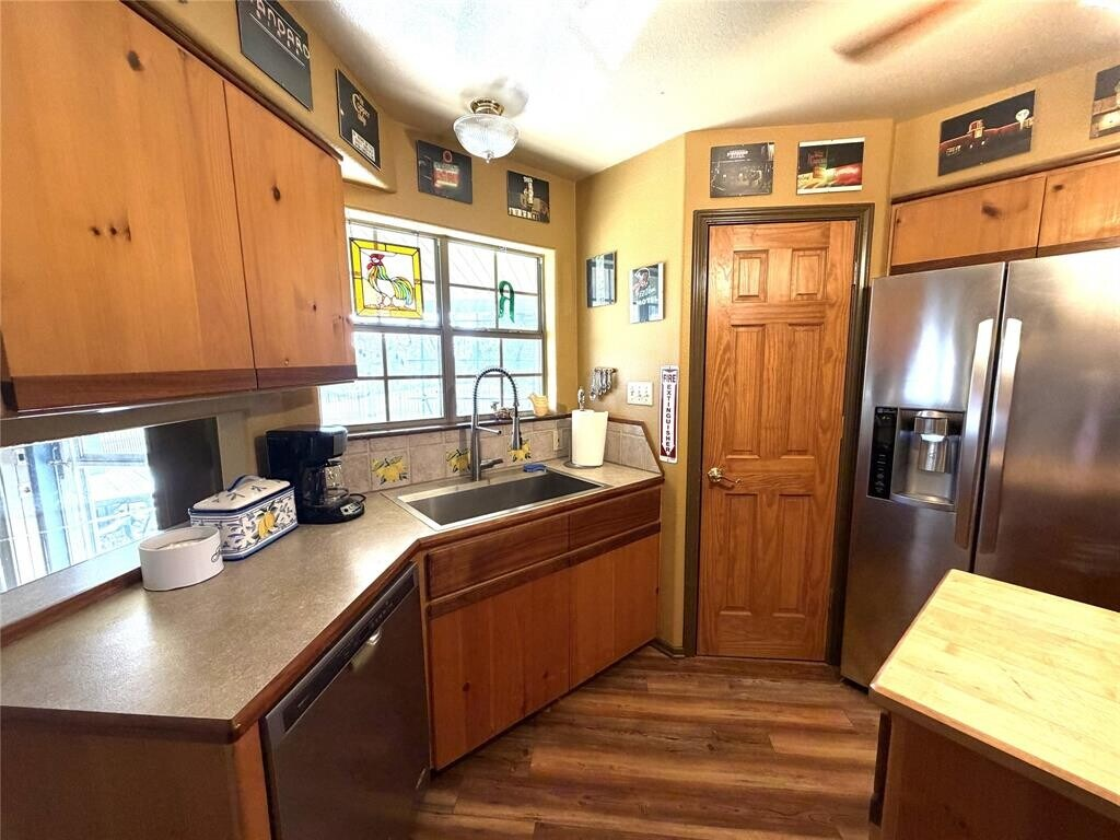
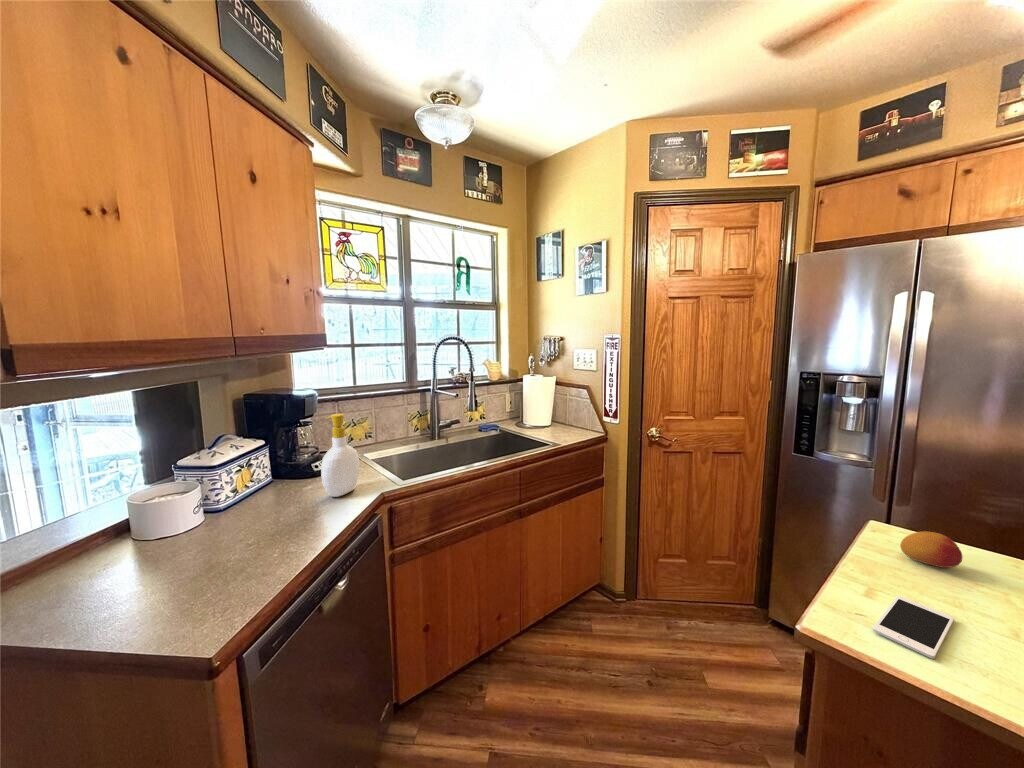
+ cell phone (913, 624)
+ soap bottle (338, 453)
+ fruit (930, 548)
